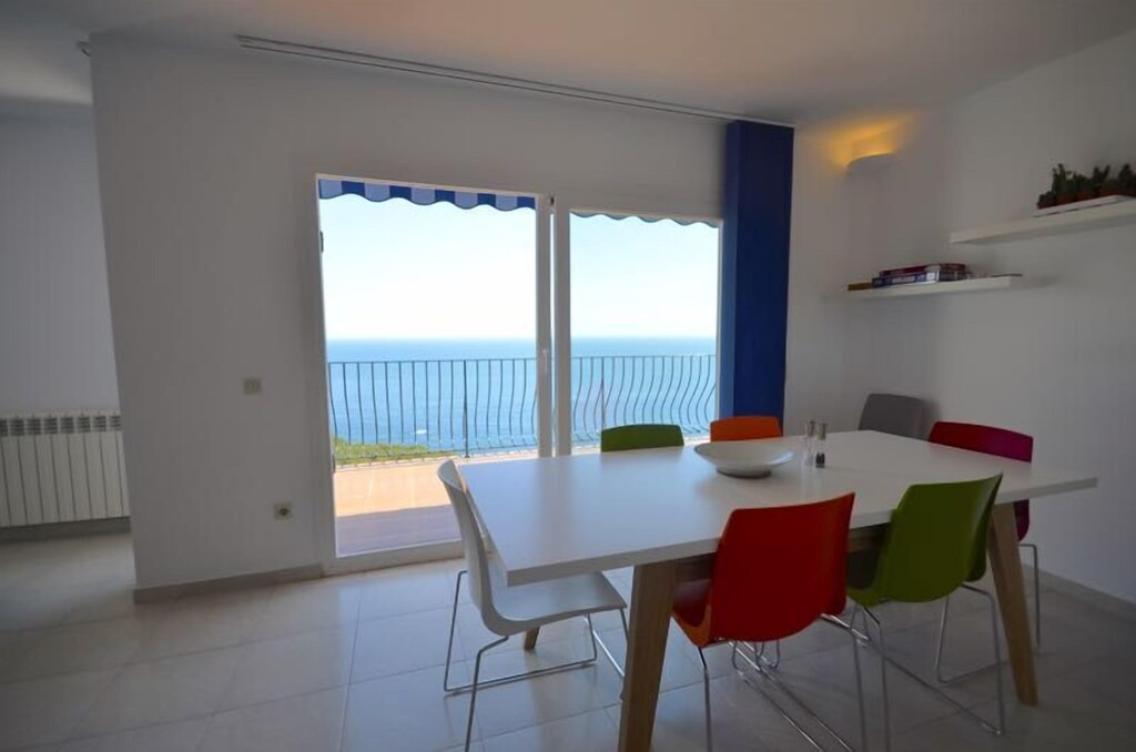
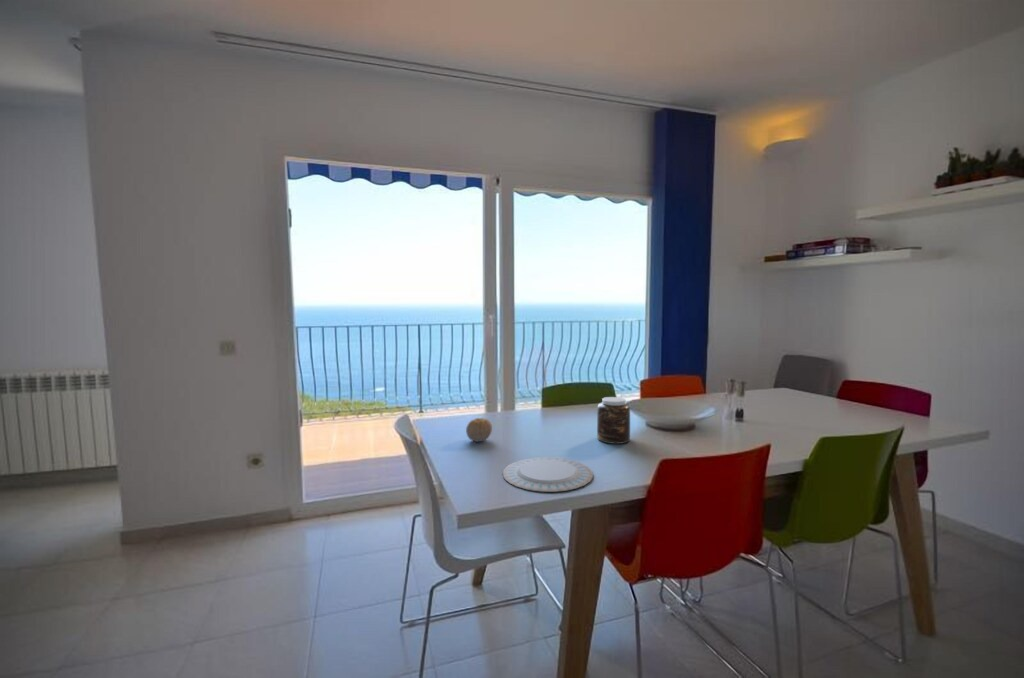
+ jar (613, 419)
+ chinaware (547, 471)
+ fruit (479, 429)
